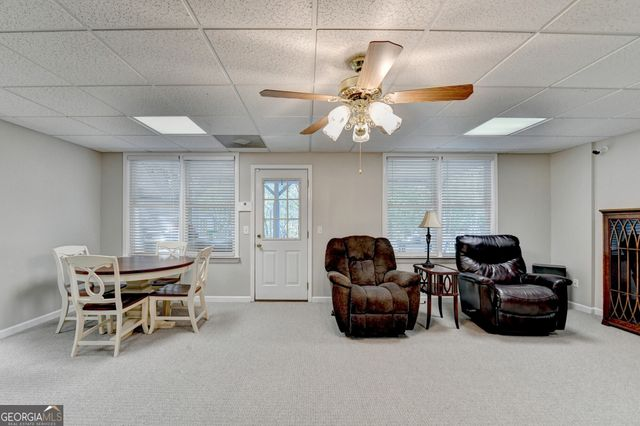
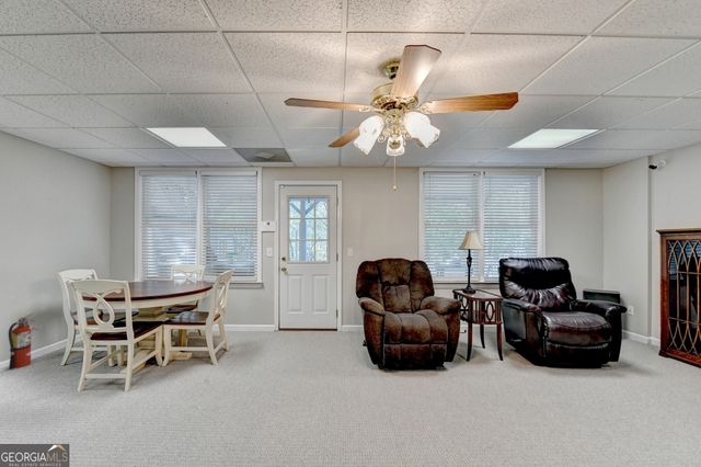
+ fire extinguisher (23, 340)
